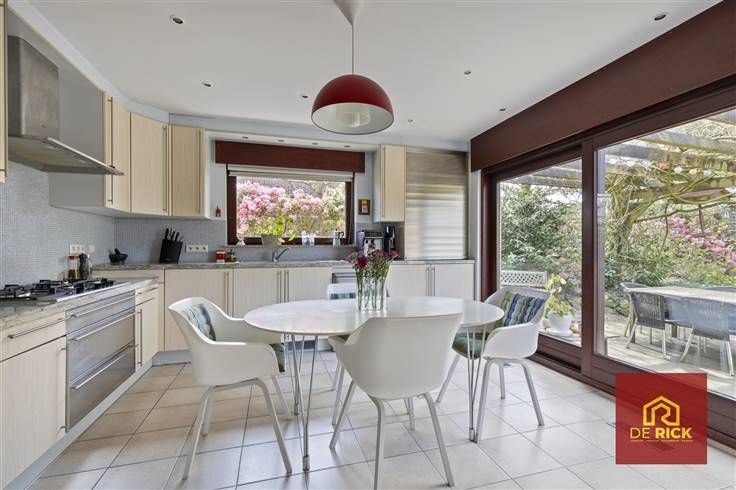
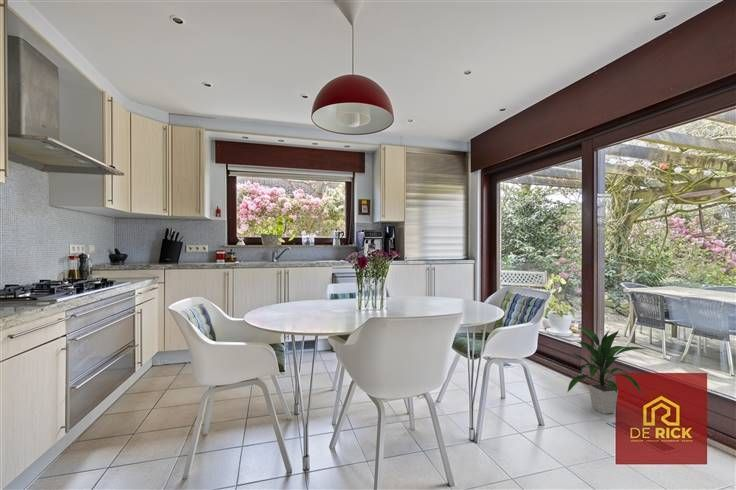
+ indoor plant (599, 367)
